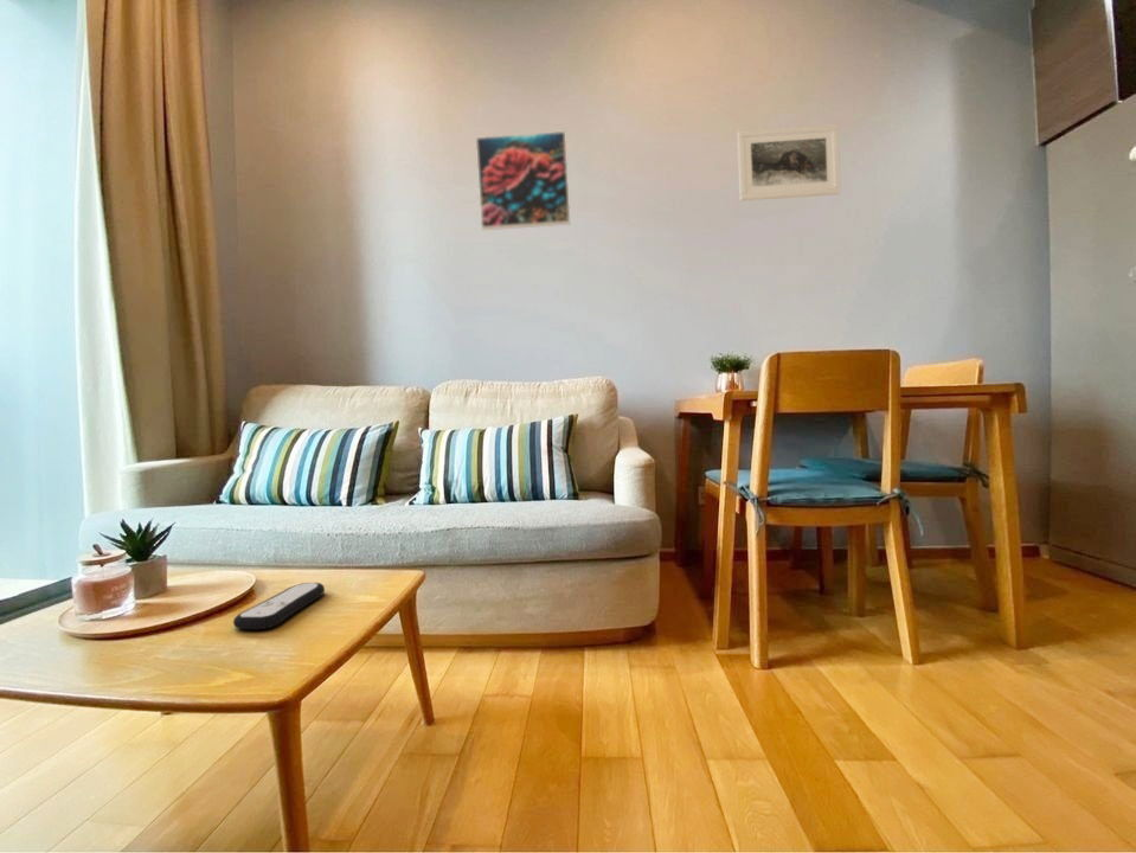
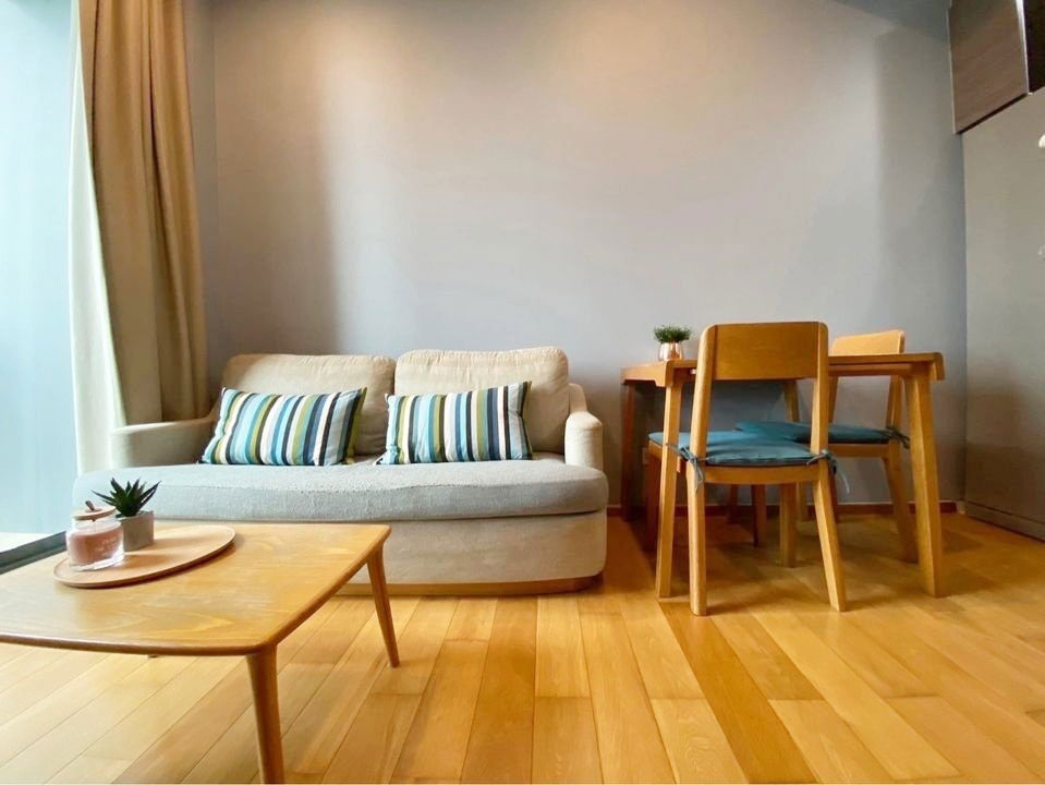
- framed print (788, 162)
- remote control (284, 603)
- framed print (522, 181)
